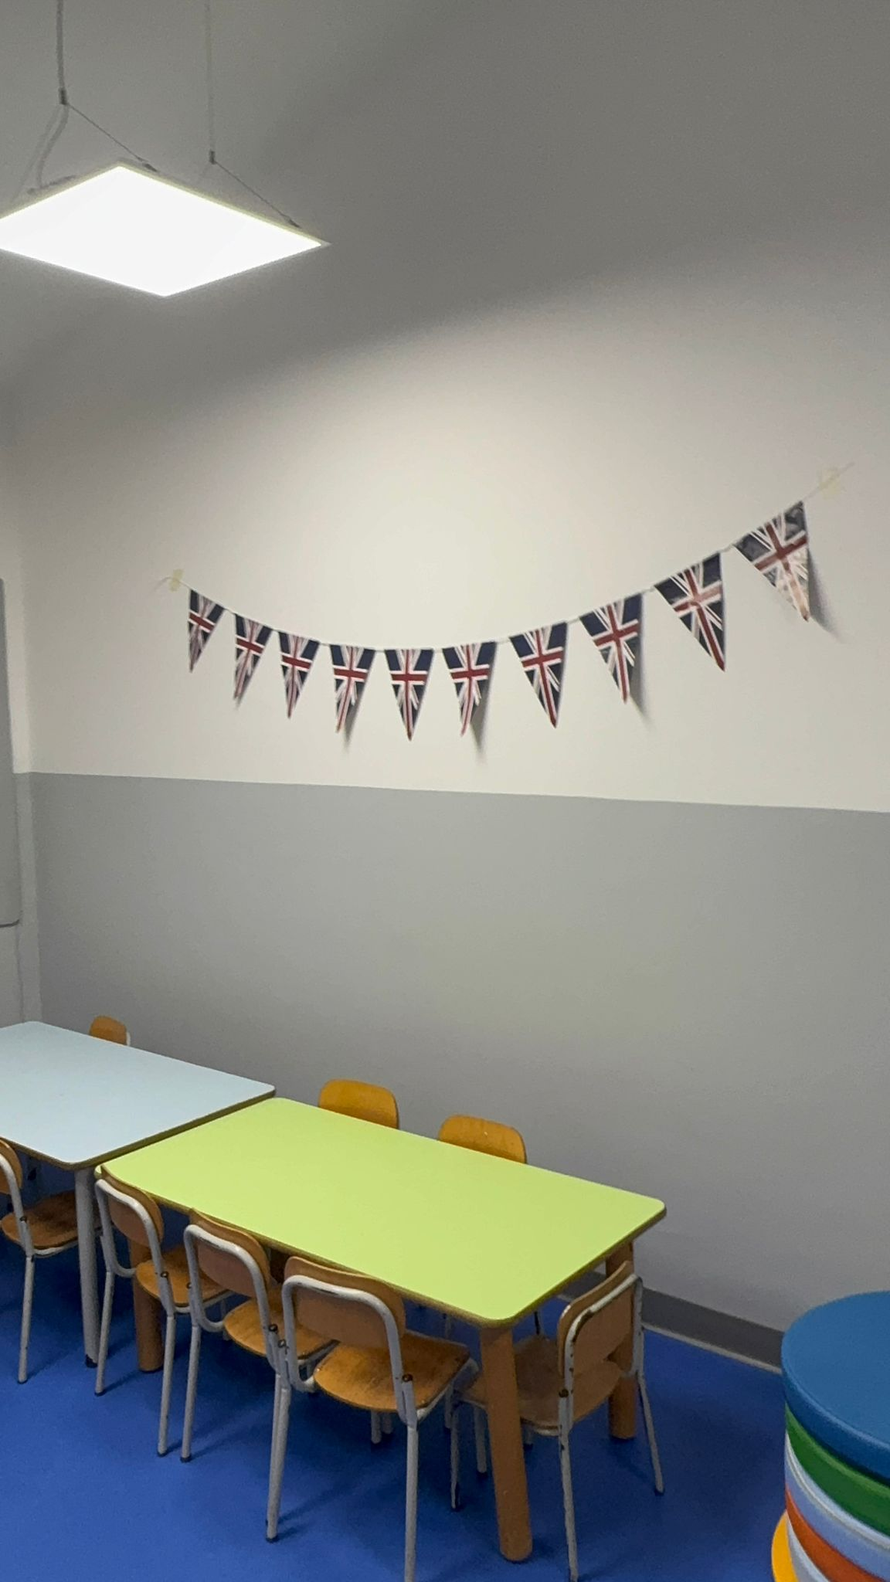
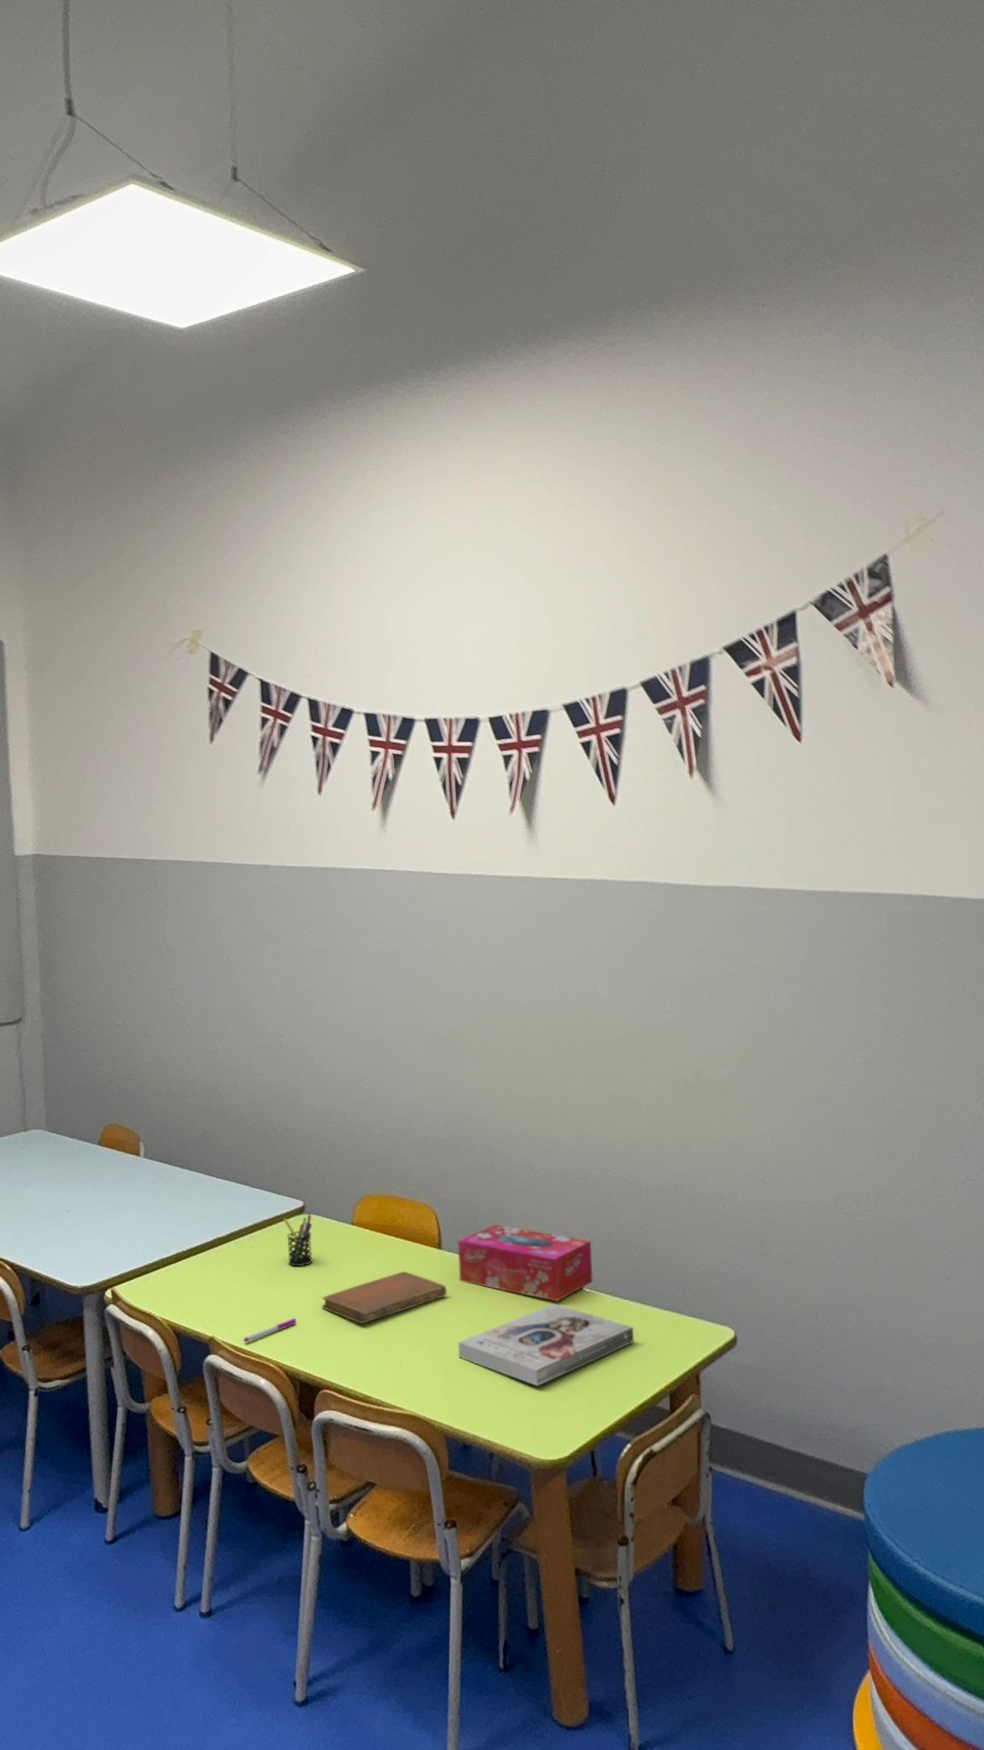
+ tissue box (525, 1261)
+ book (547, 1341)
+ pen (270, 1329)
+ pen holder (302, 1237)
+ notebook (384, 1296)
